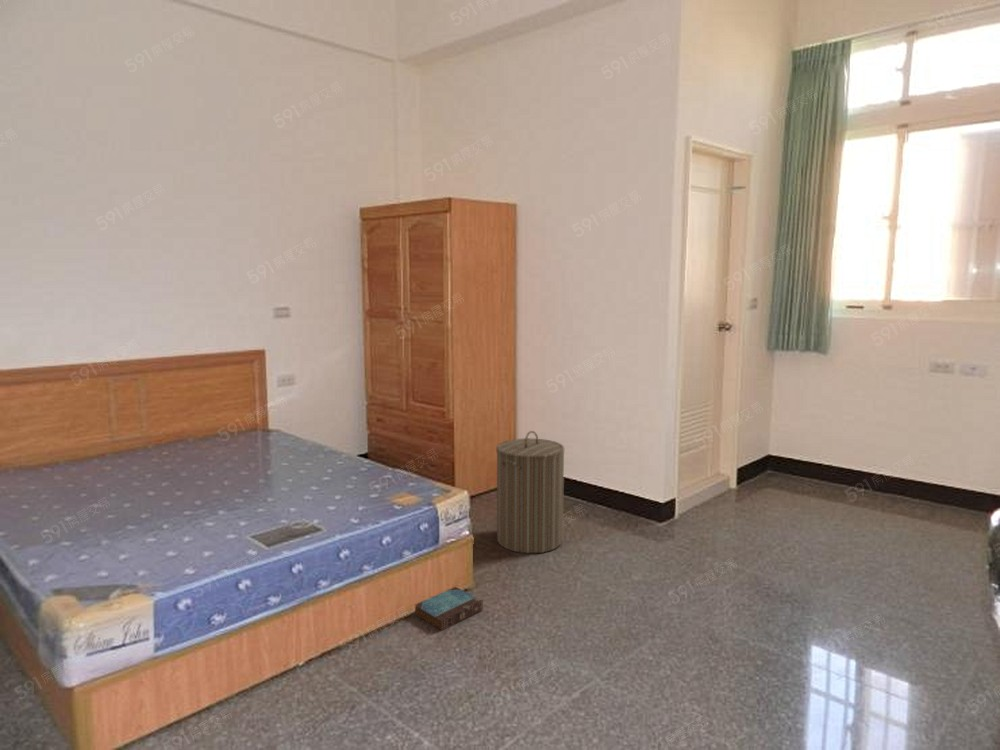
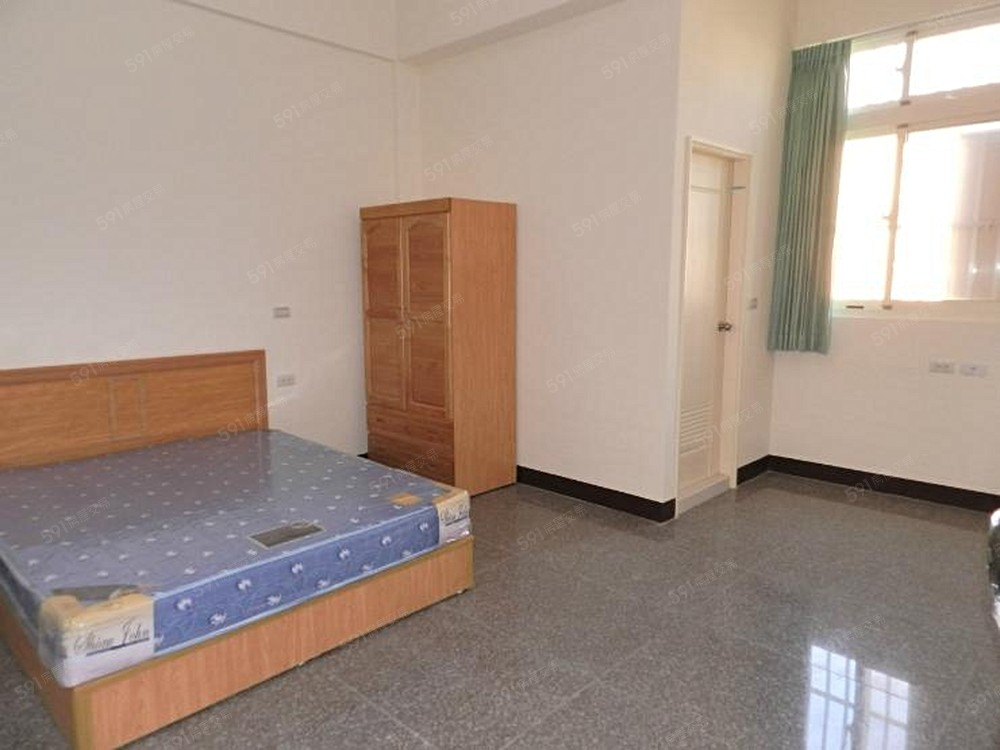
- book (448, 608)
- laundry hamper (529, 486)
